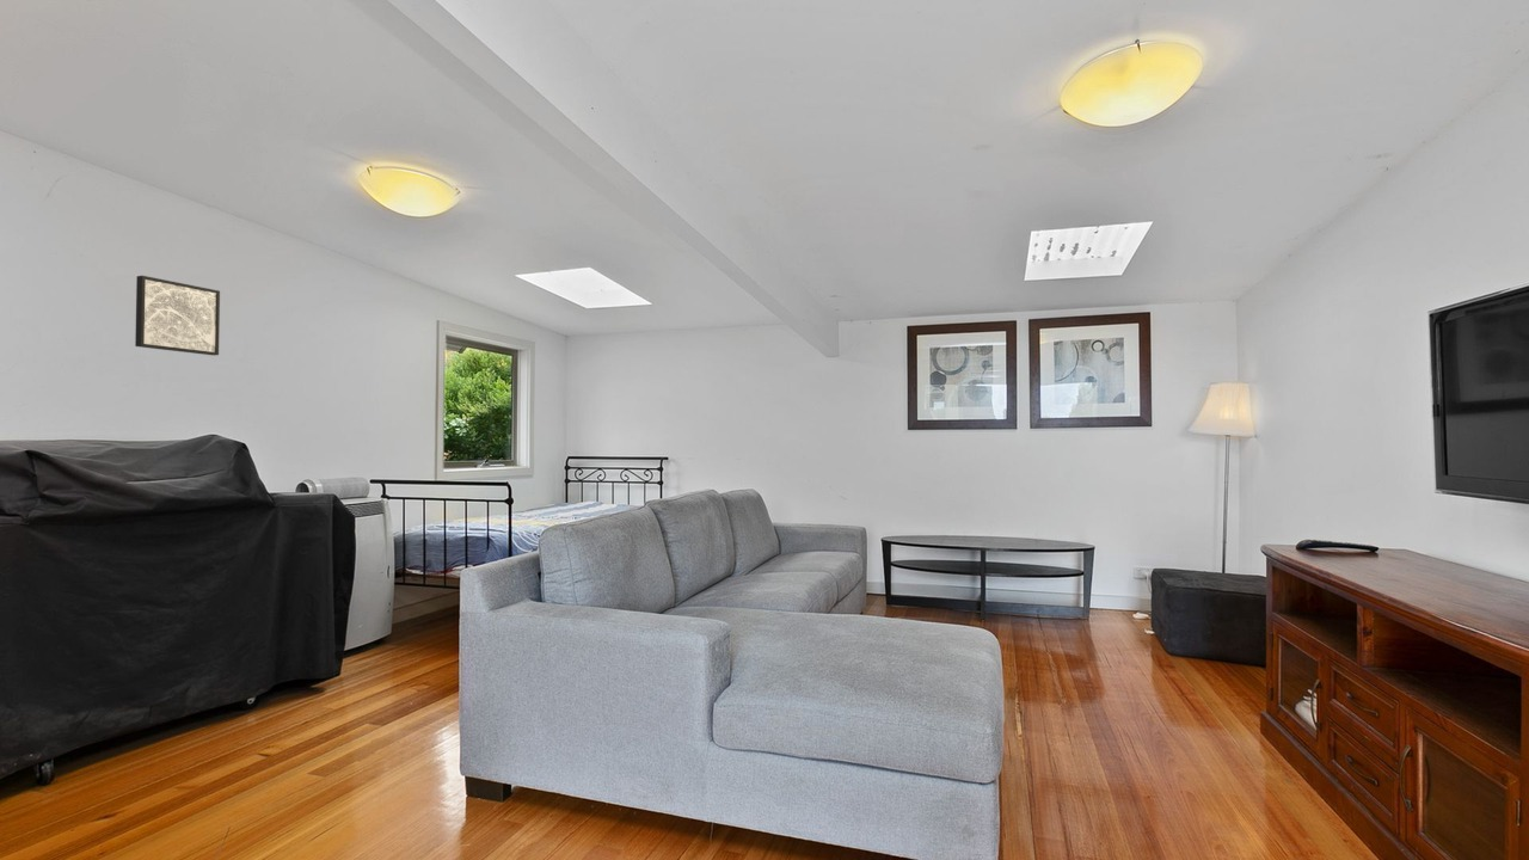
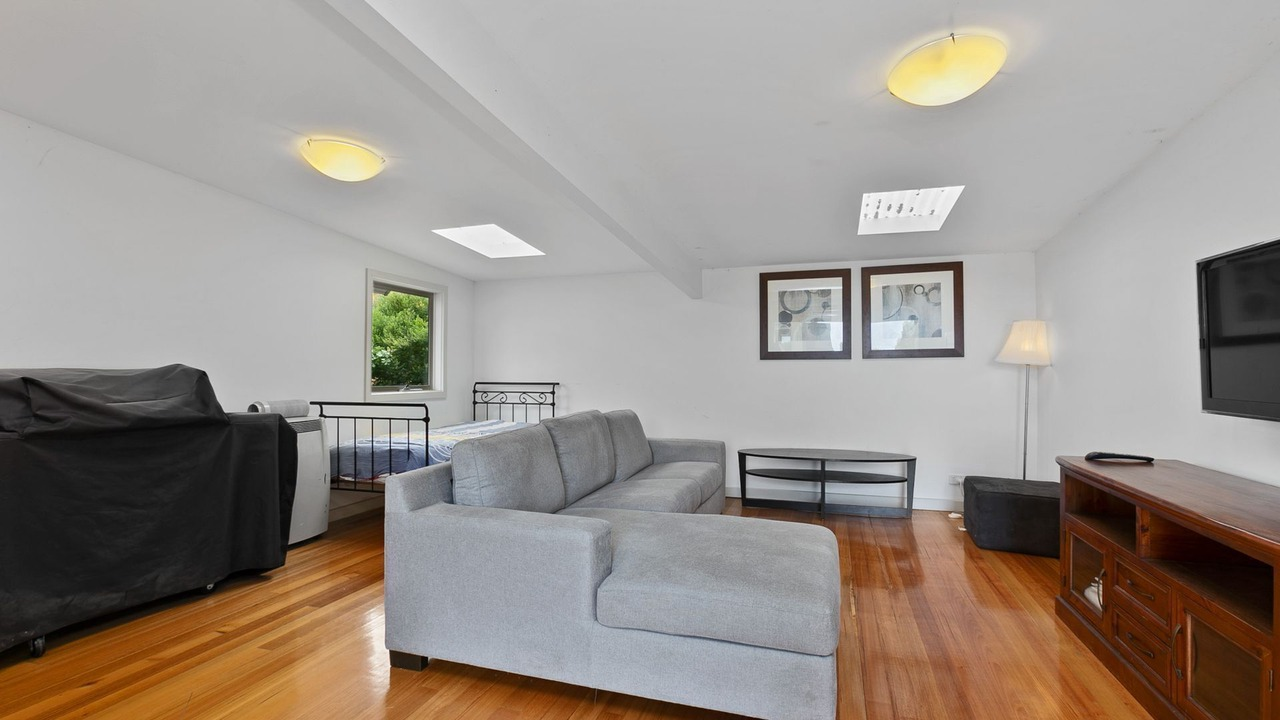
- wall art (179, 317)
